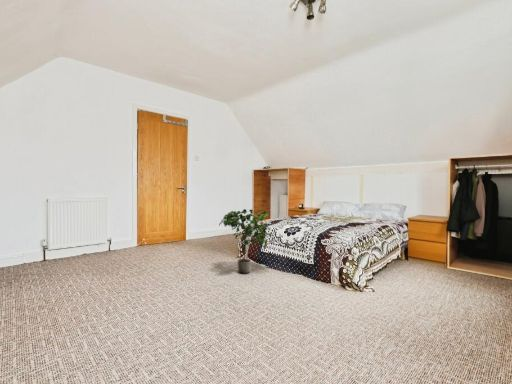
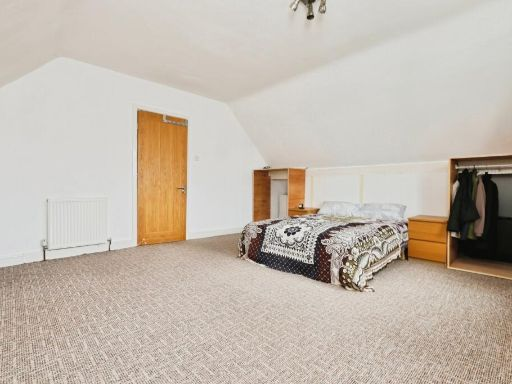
- potted plant (243, 239)
